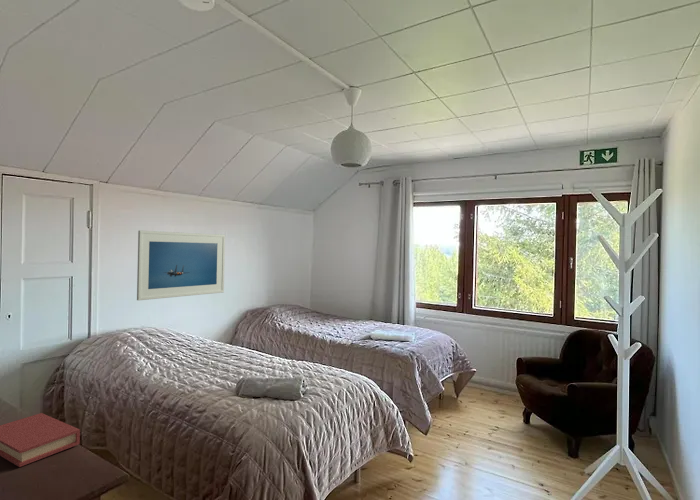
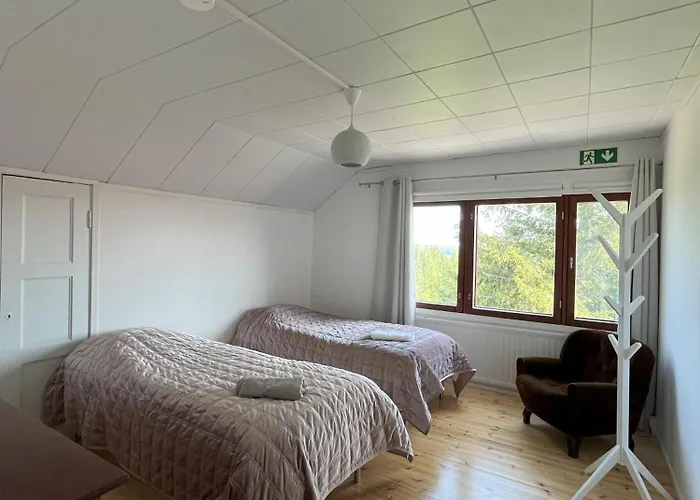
- book (31, 437)
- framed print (185, 264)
